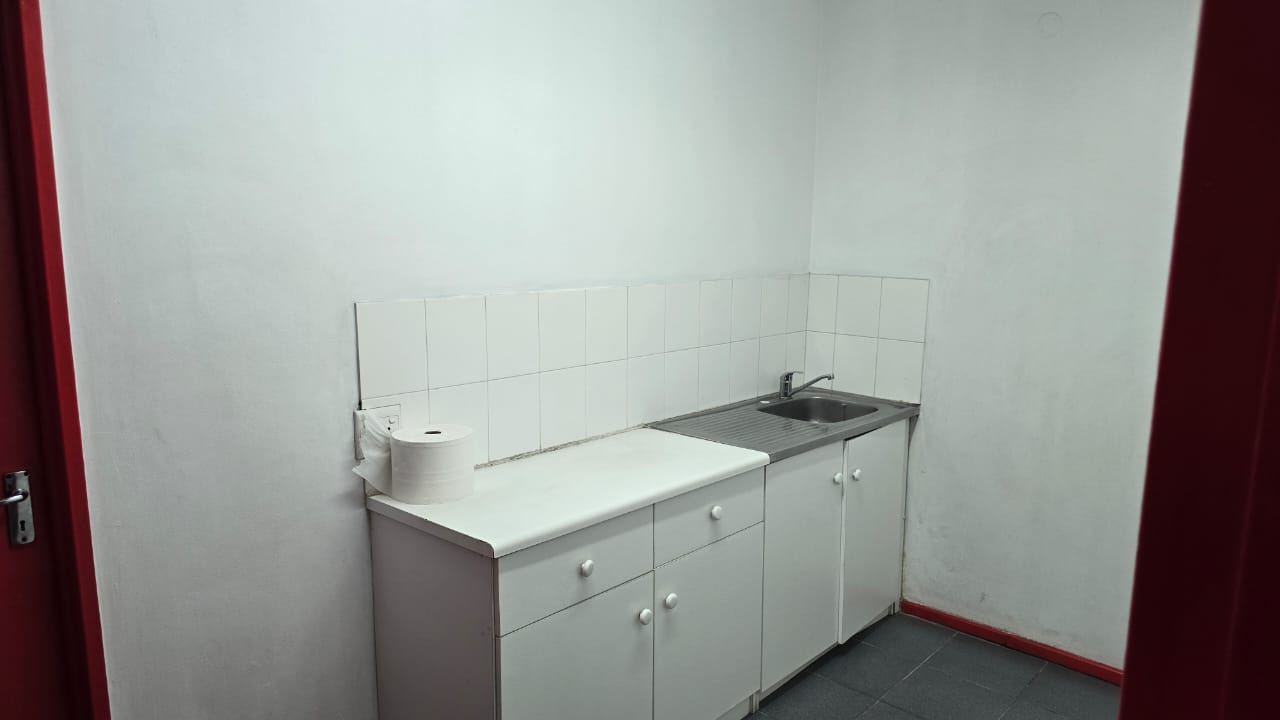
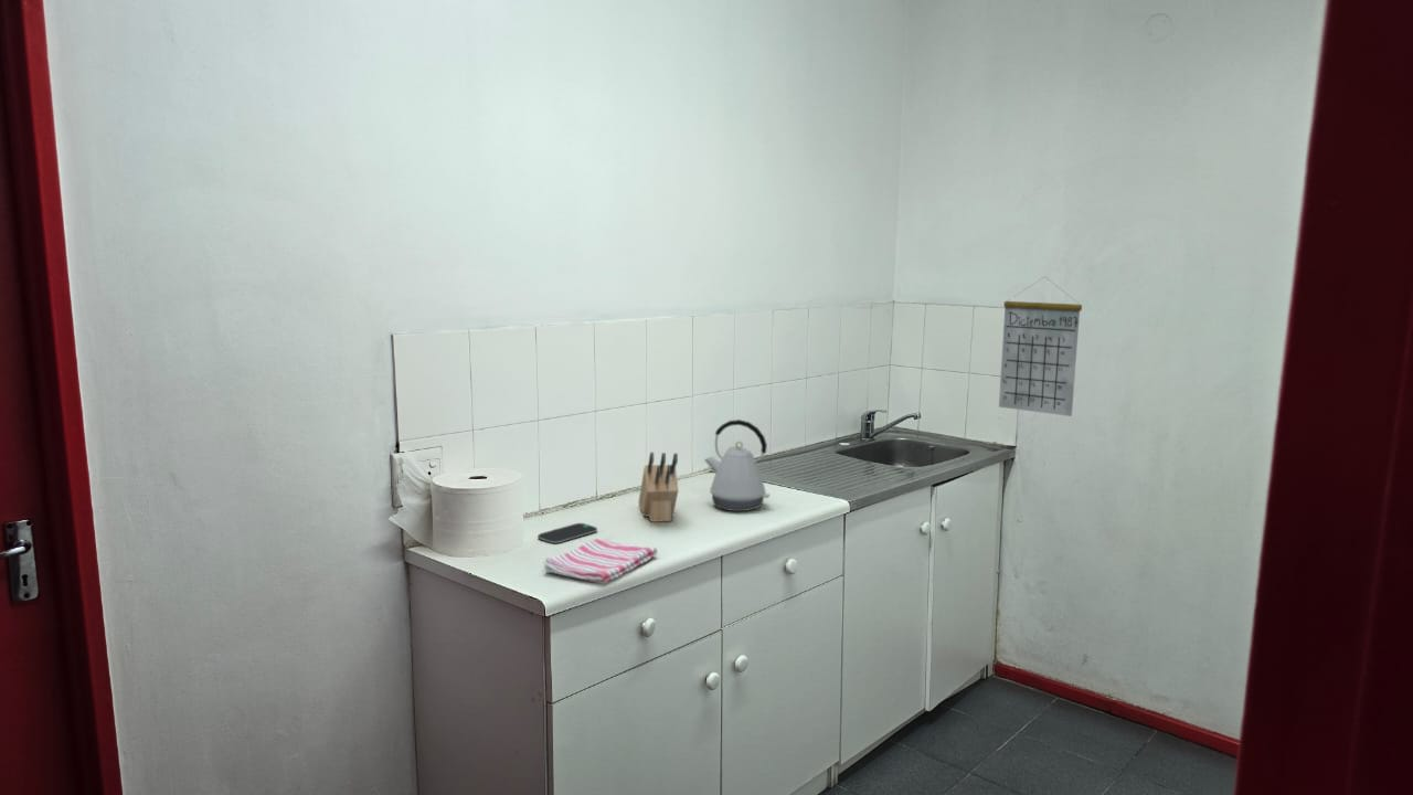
+ kettle (736, 463)
+ dish towel (602, 556)
+ knife block (658, 480)
+ smartphone (567, 532)
+ calendar (1039, 344)
